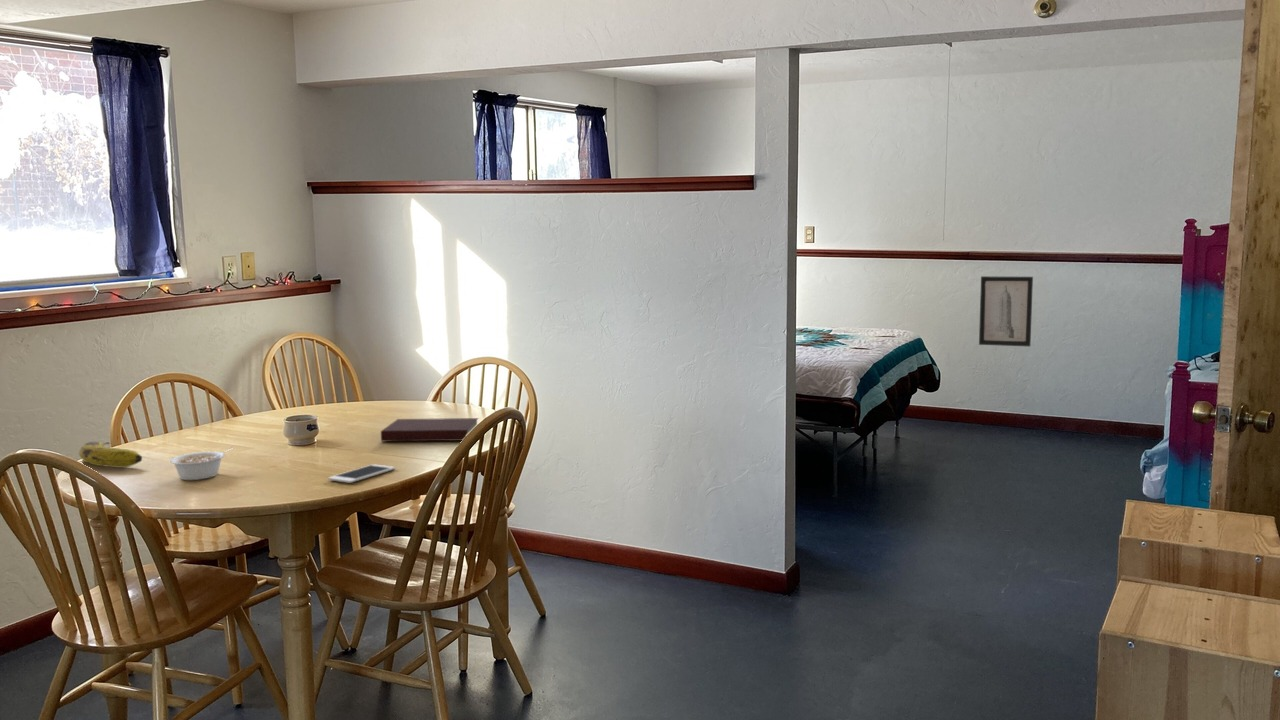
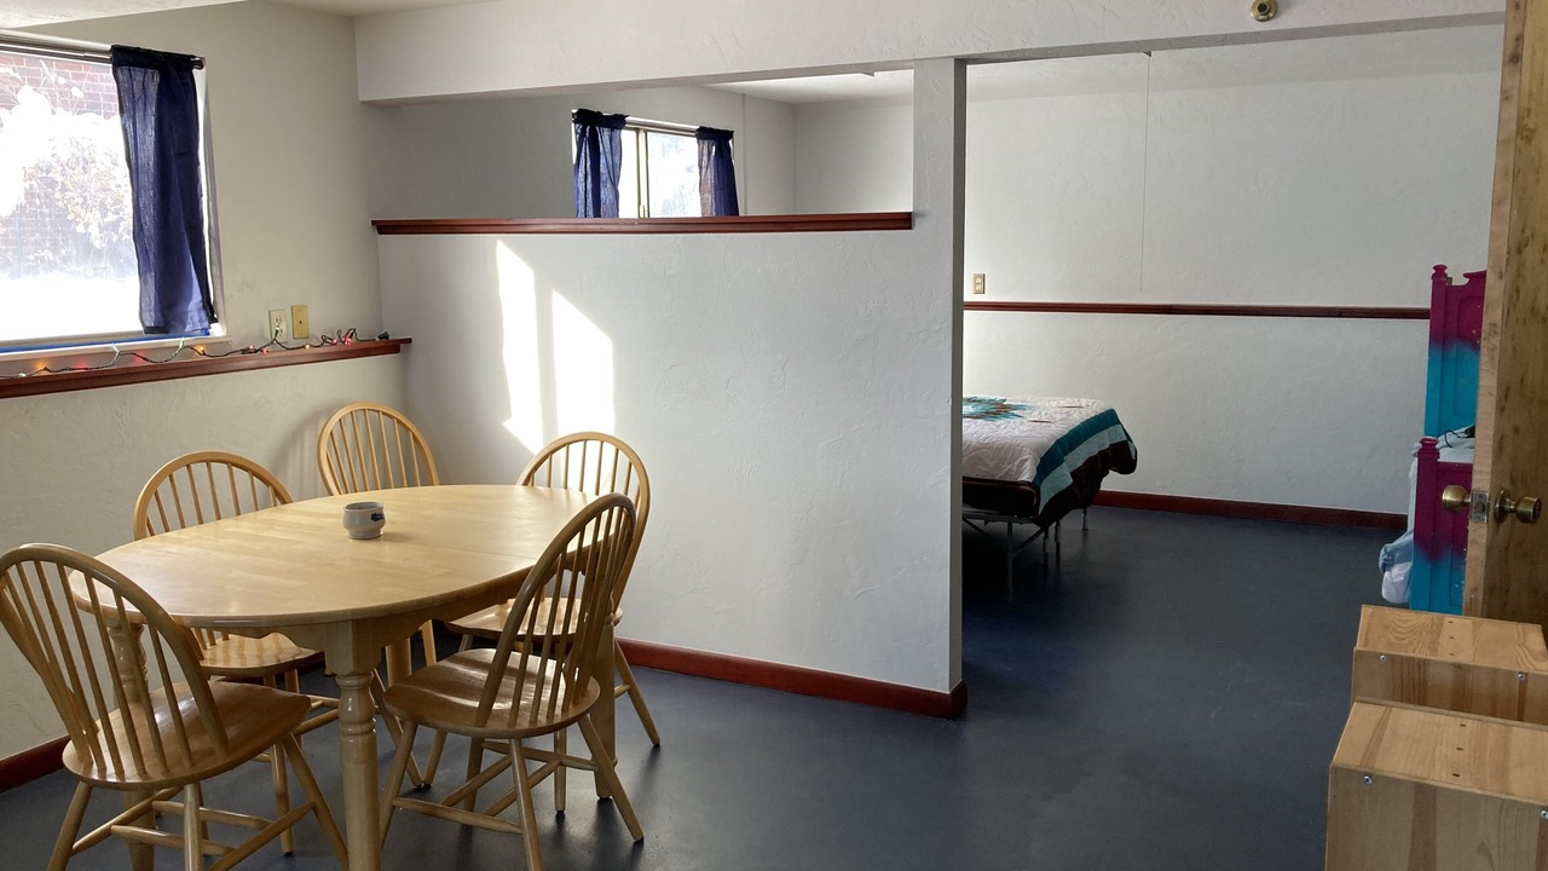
- cell phone (362, 473)
- notebook (431, 429)
- fruit (116, 451)
- wall art (1005, 311)
- legume (199, 464)
